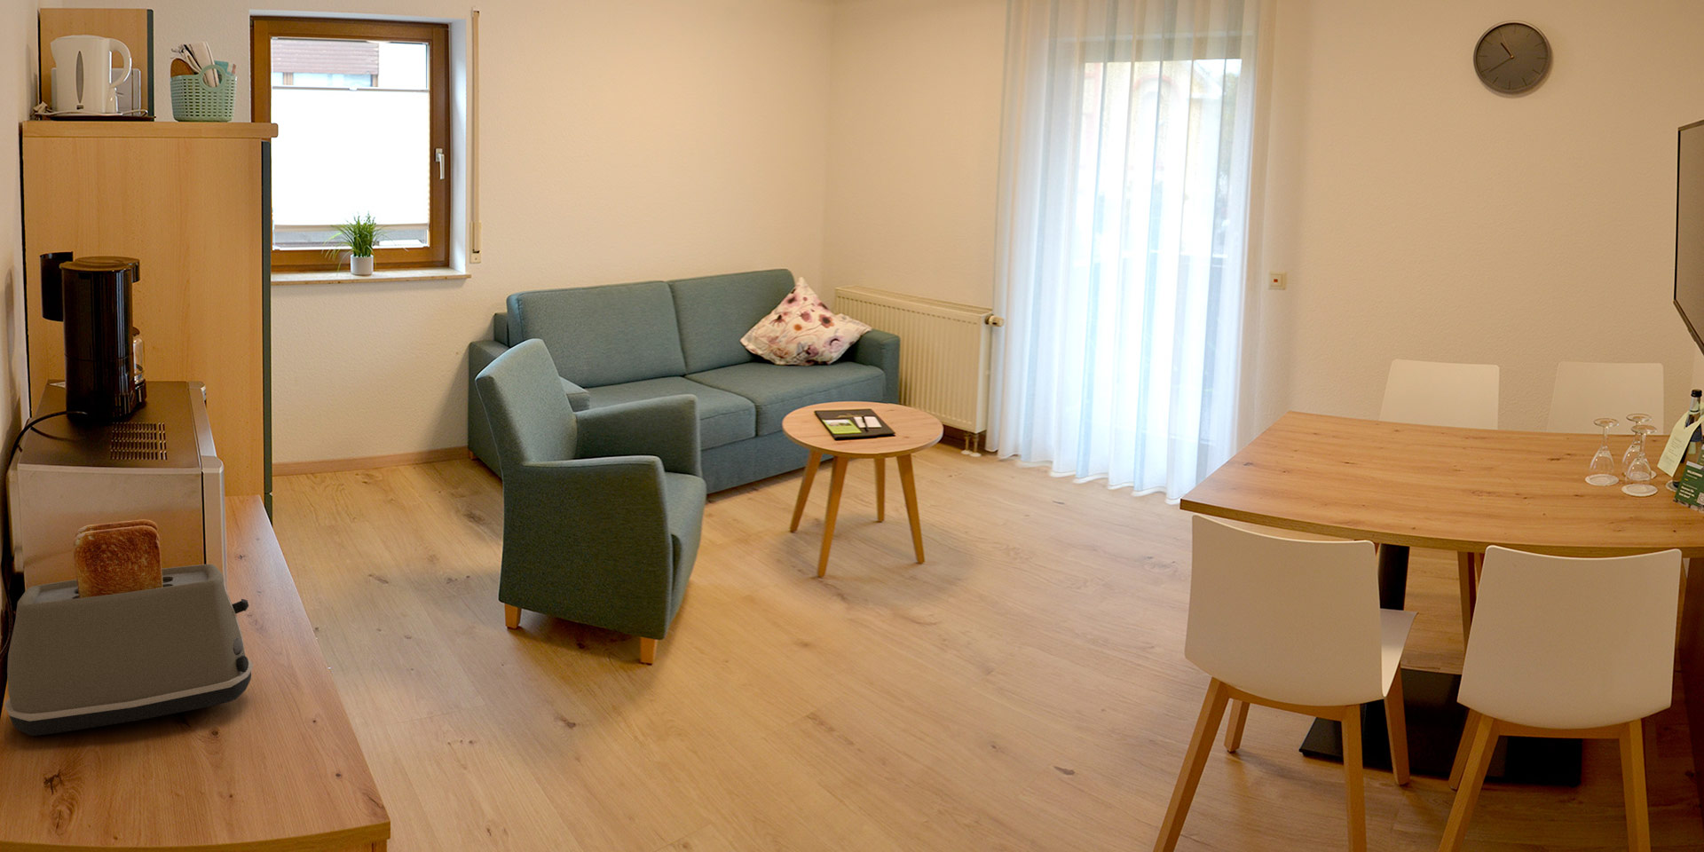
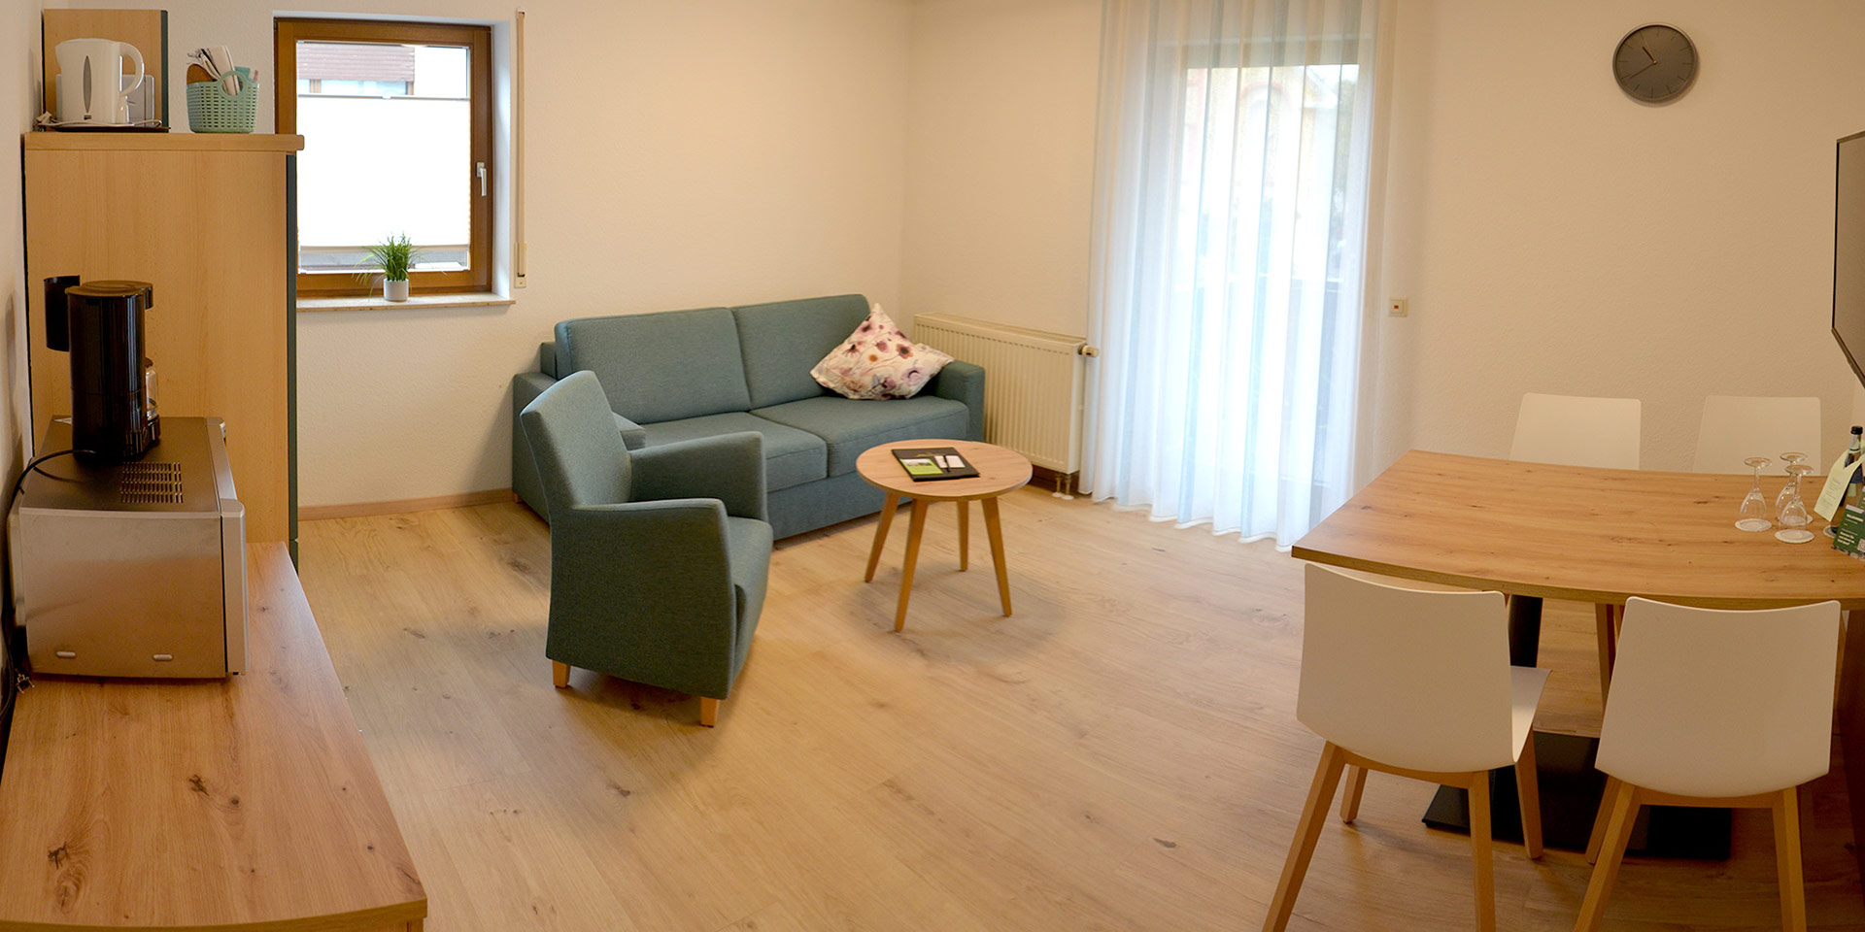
- toaster (131, 619)
